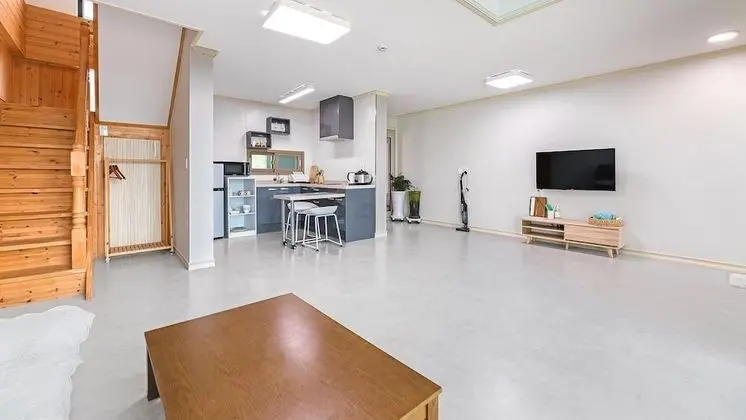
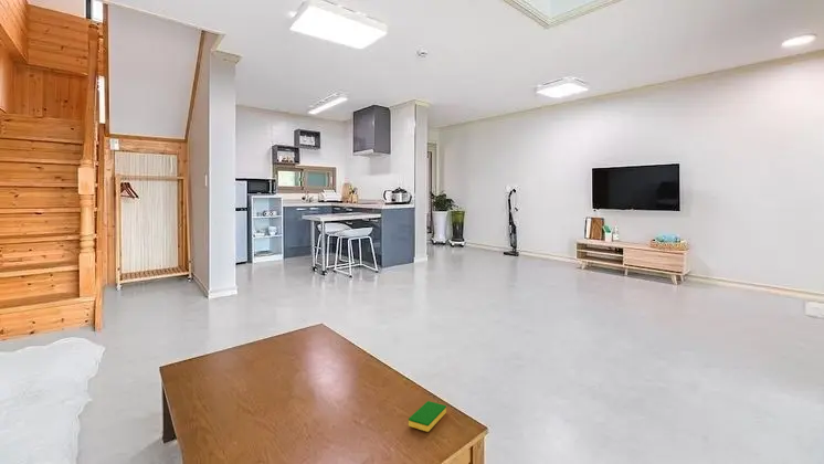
+ dish sponge (427, 415)
